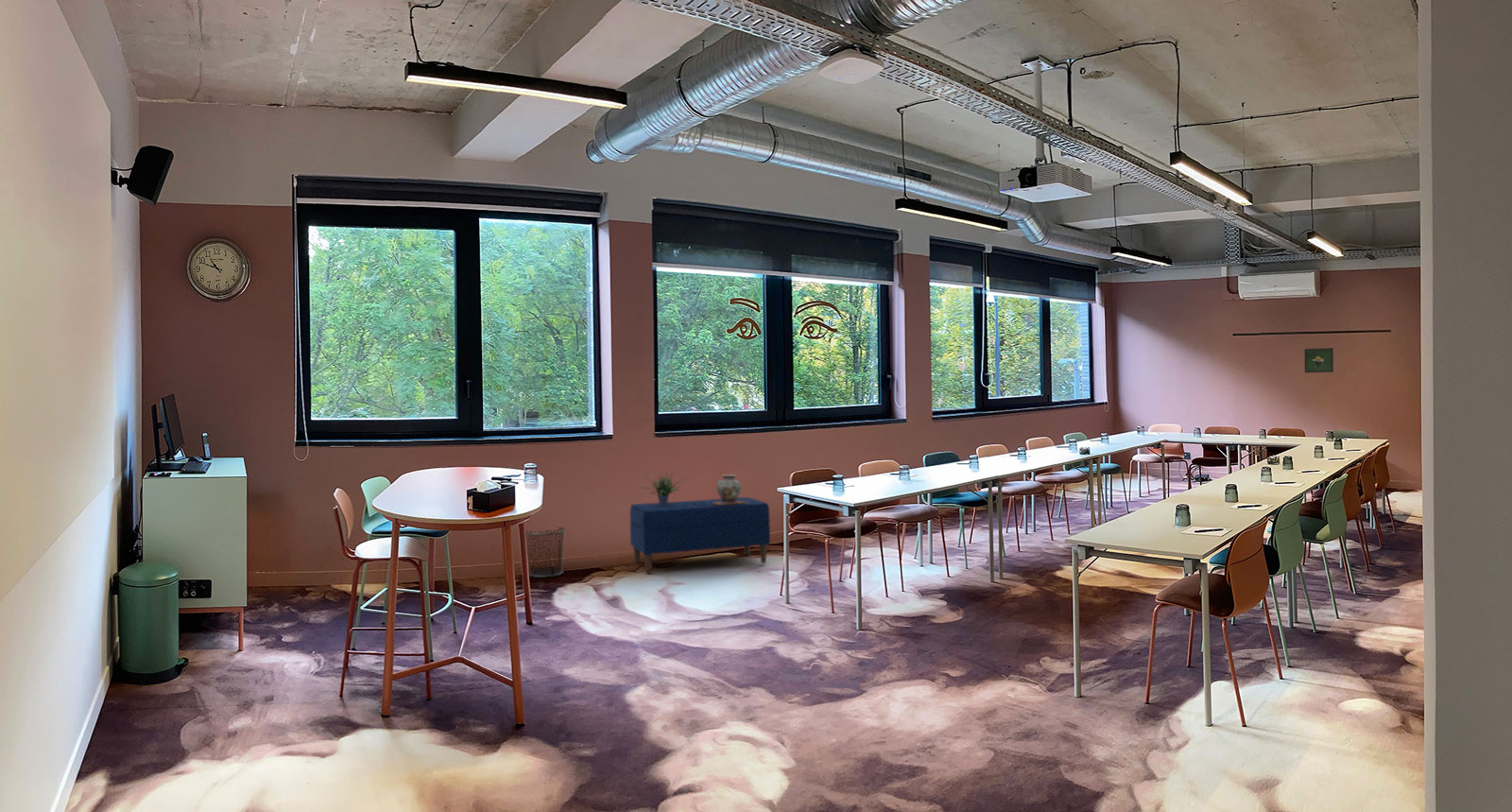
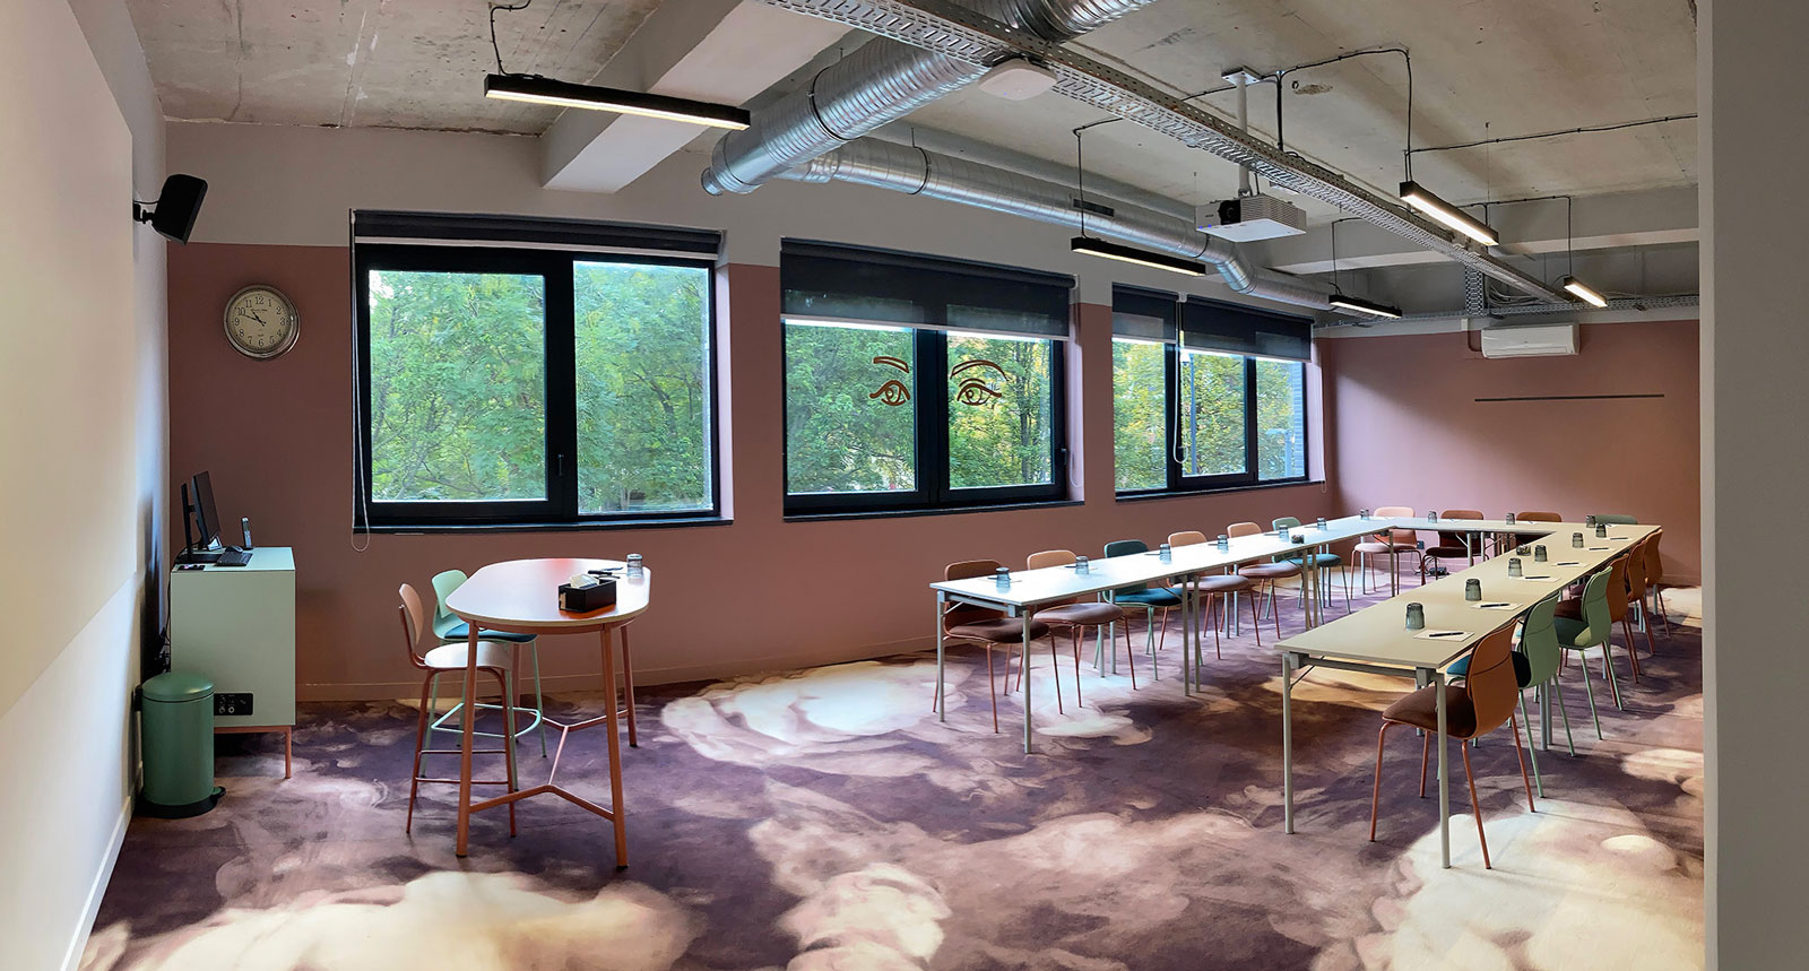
- decorative vase (730, 489)
- waste bin (545, 551)
- potted plant (662, 485)
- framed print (1318, 360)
- bench (699, 533)
